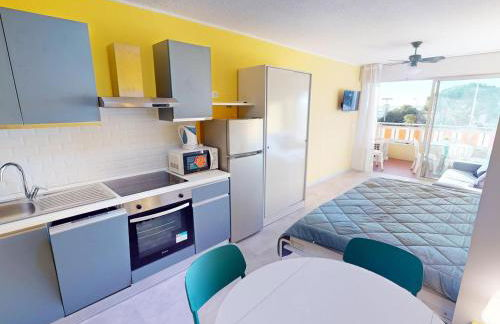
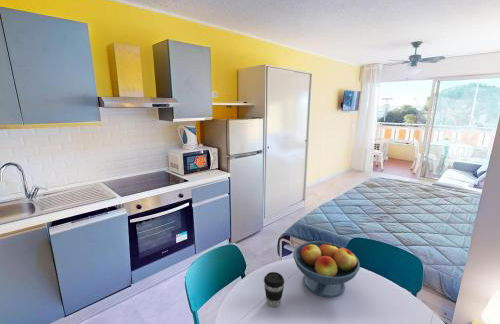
+ fruit bowl (324, 265)
+ coffee cup (273, 289)
